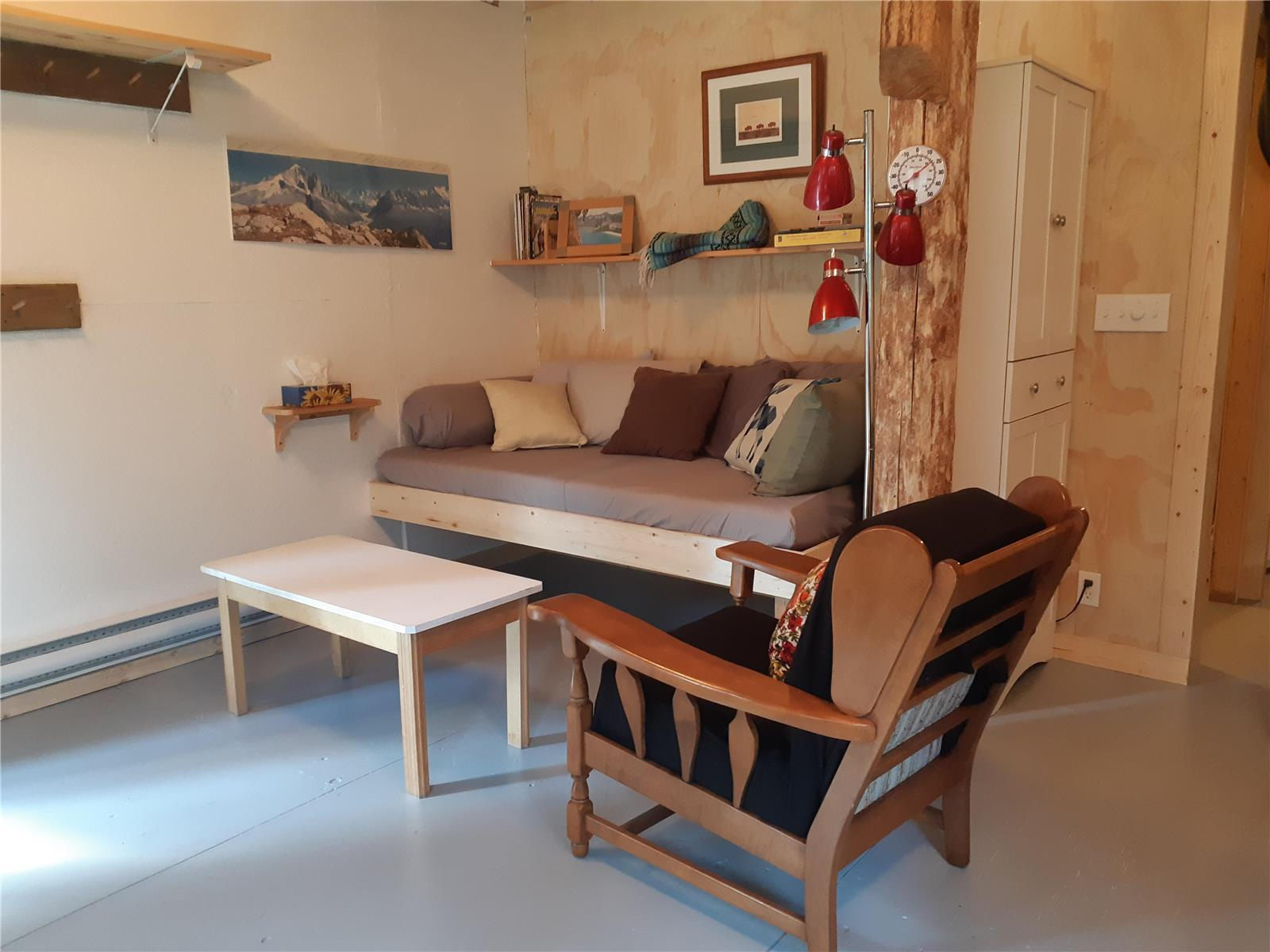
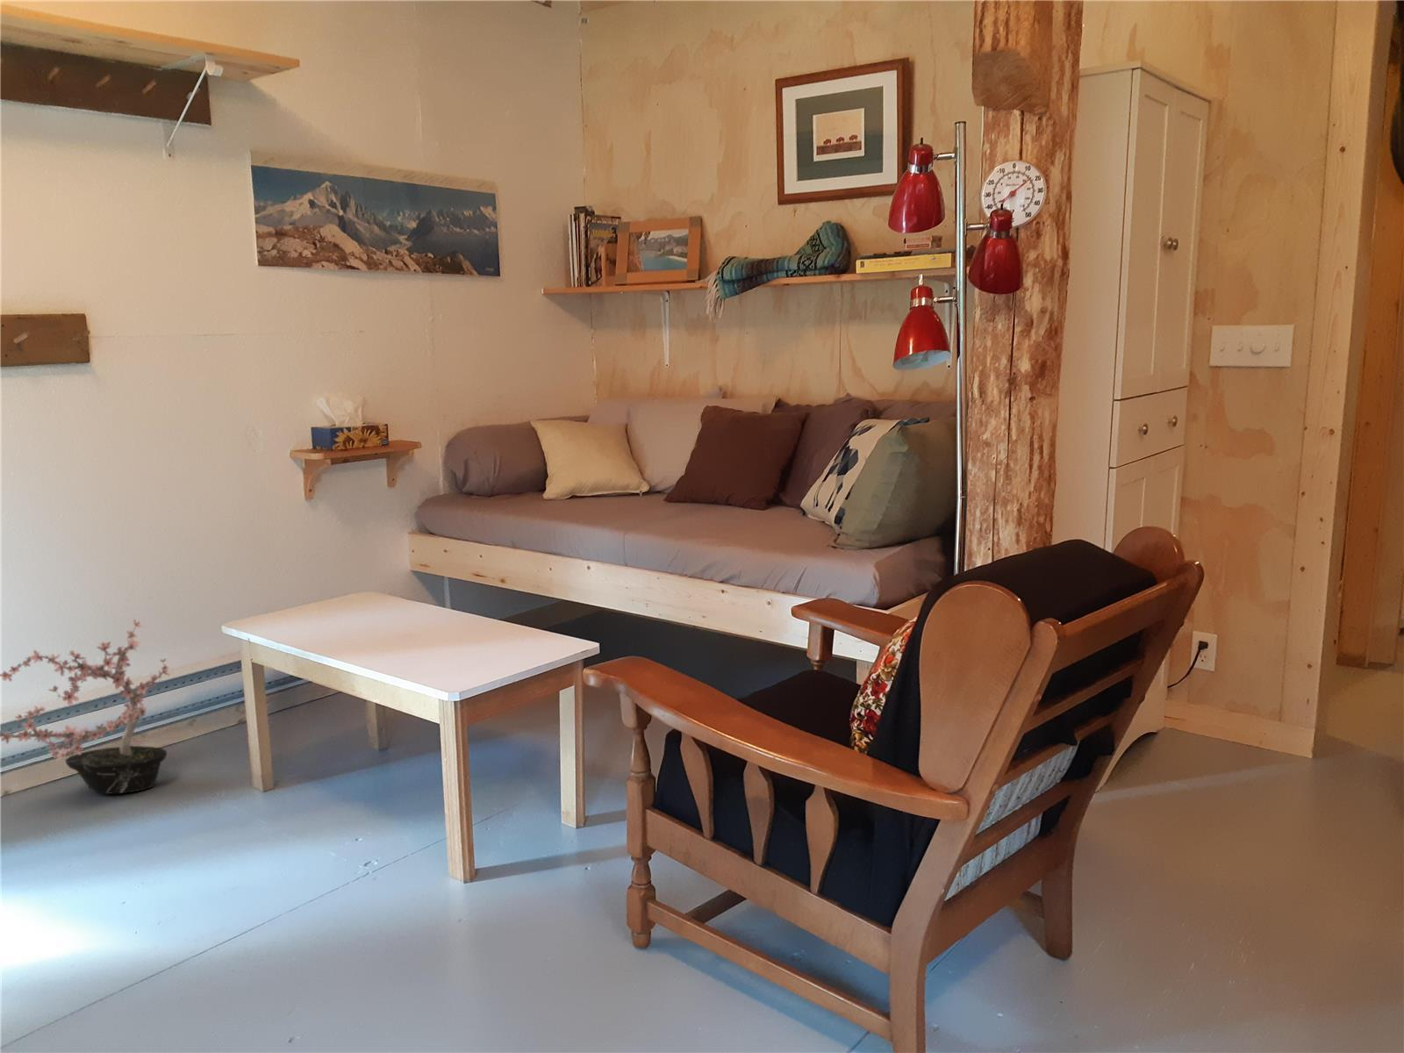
+ potted plant (85, 727)
